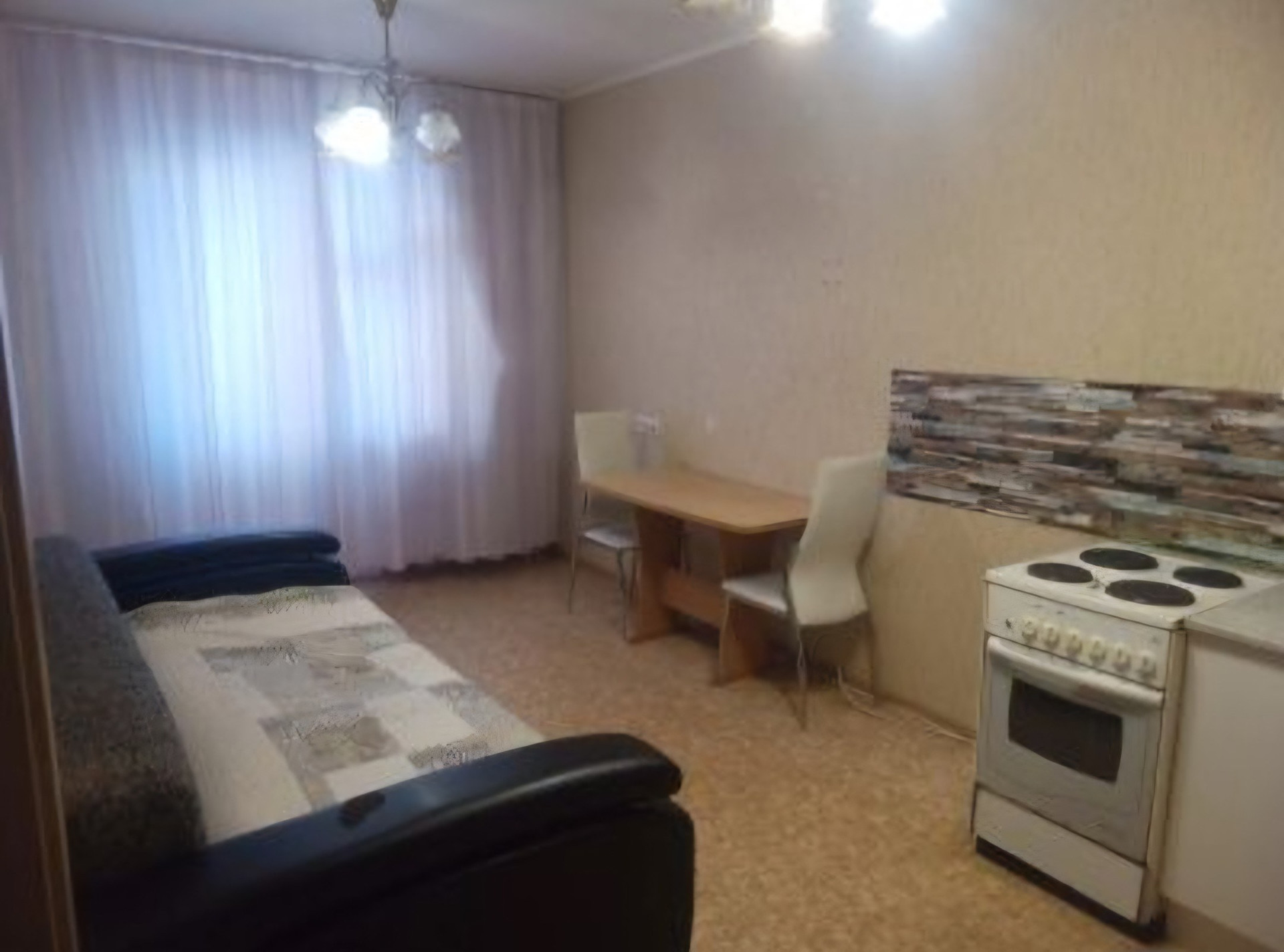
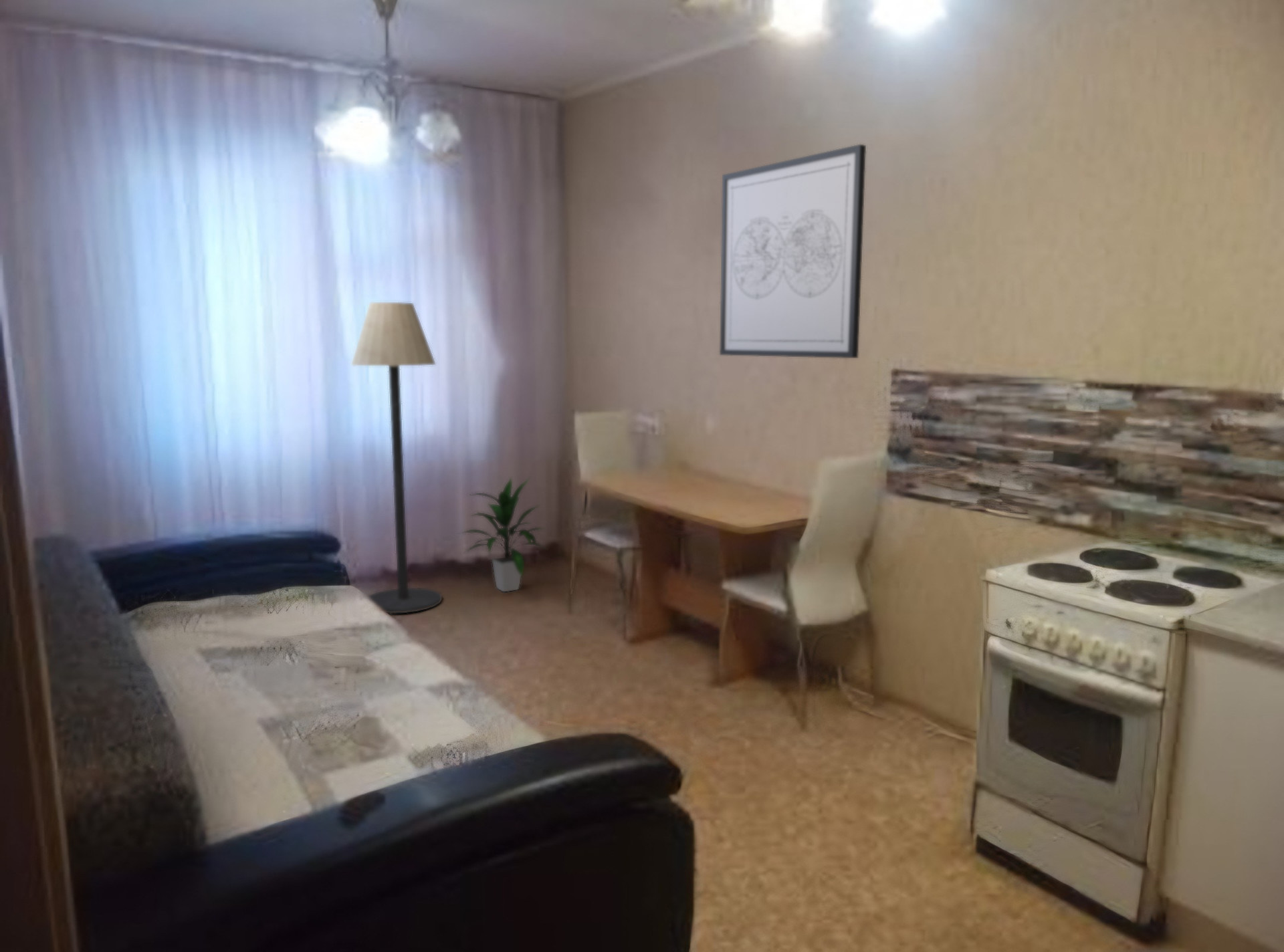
+ floor lamp (397, 456)
+ indoor plant (506, 535)
+ wall art (785, 260)
